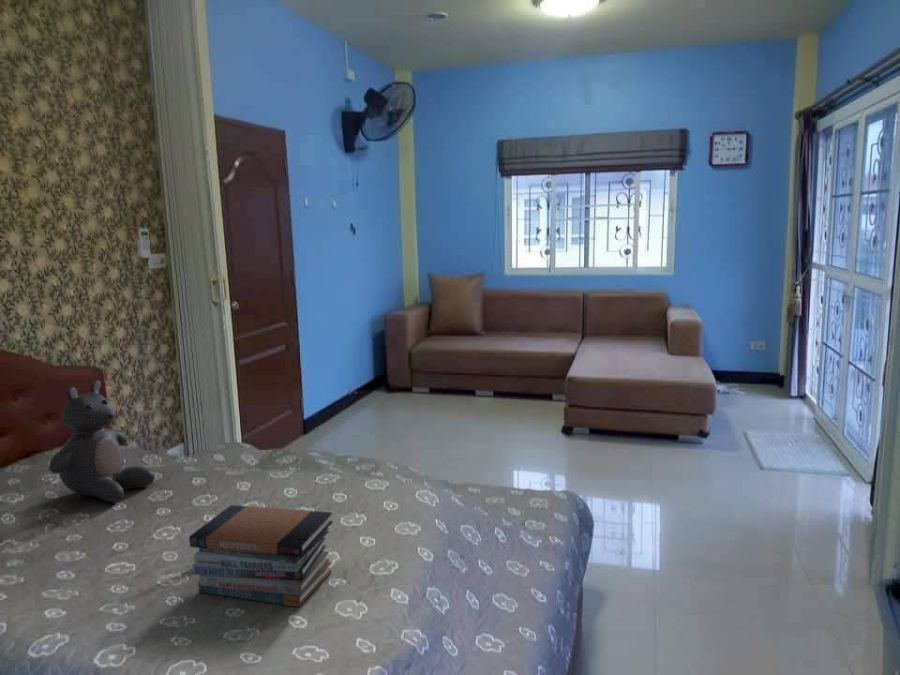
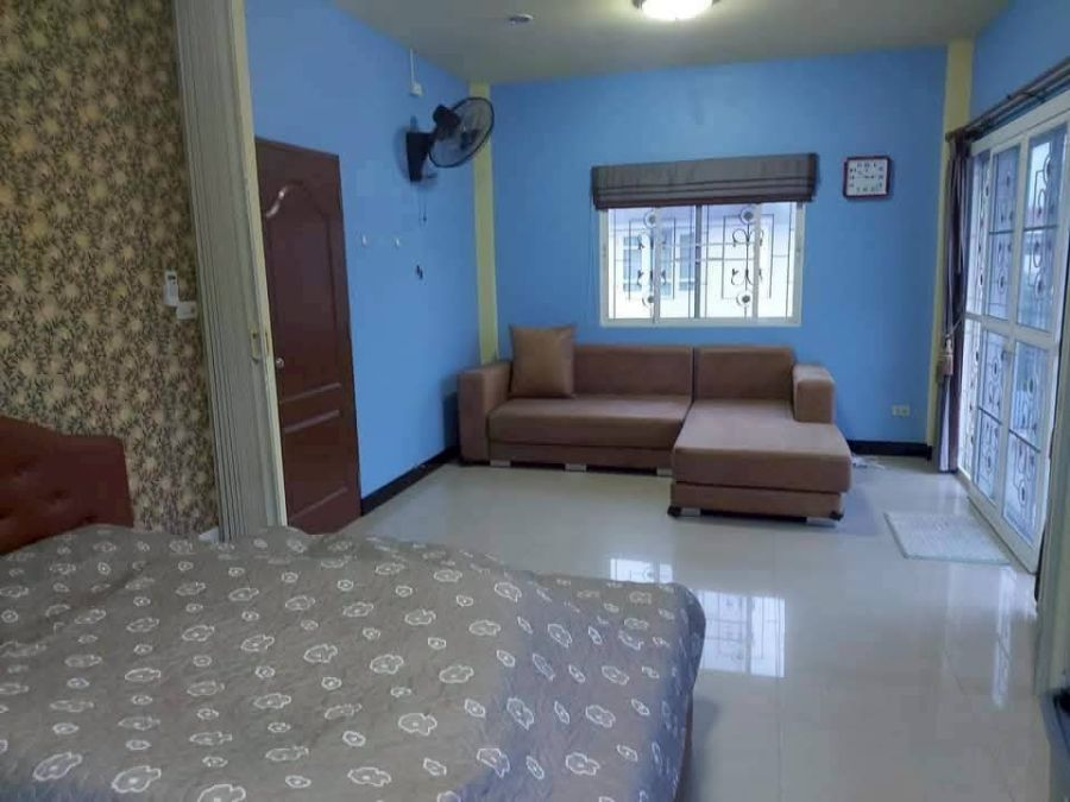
- book stack (263, 552)
- teddy bear (102, 438)
